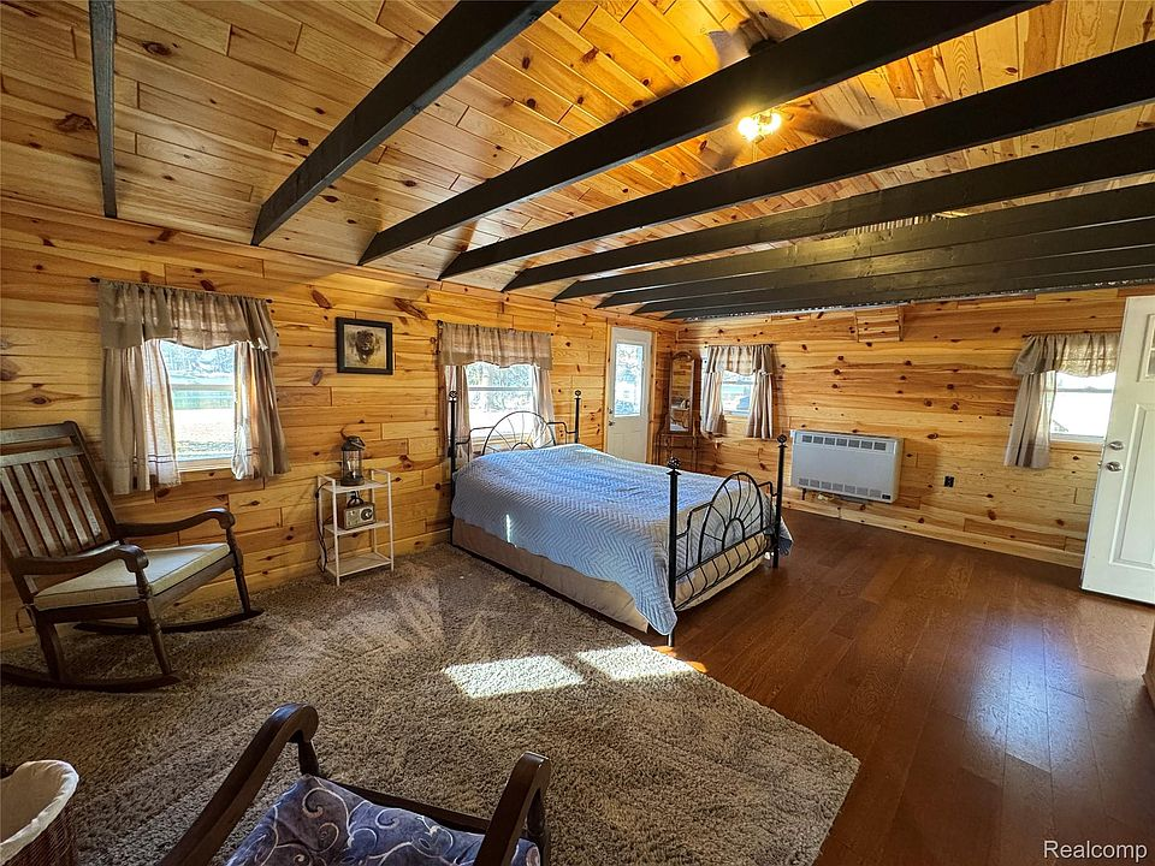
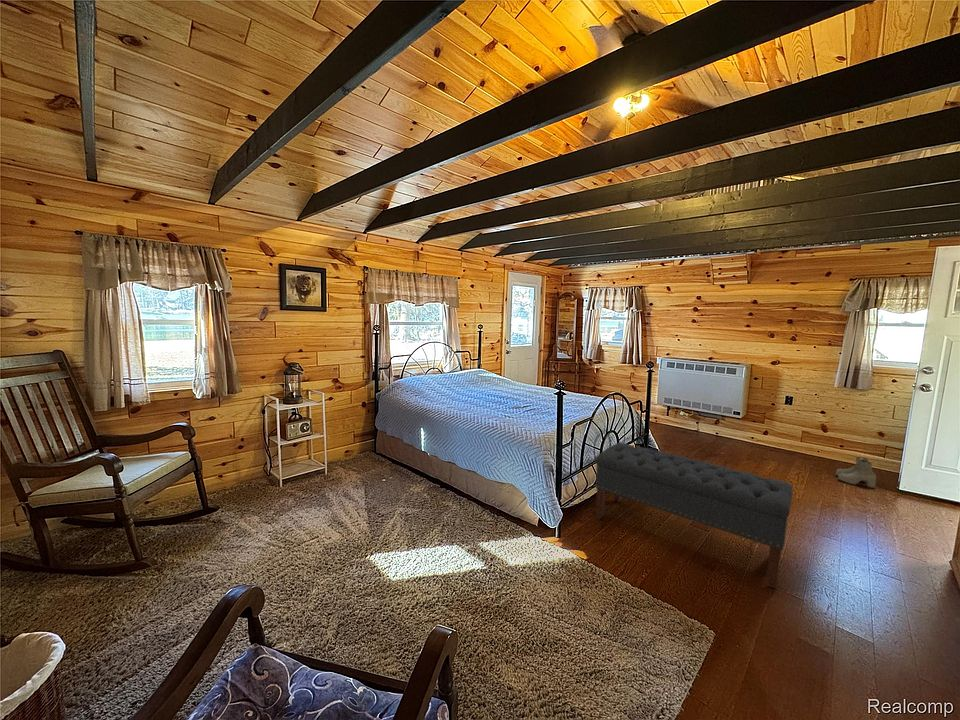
+ bench (683, 500)
+ boots (856, 469)
